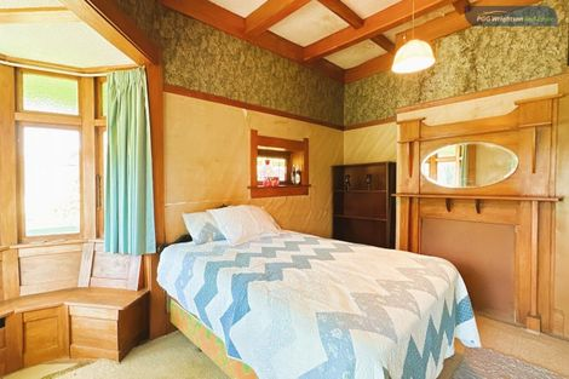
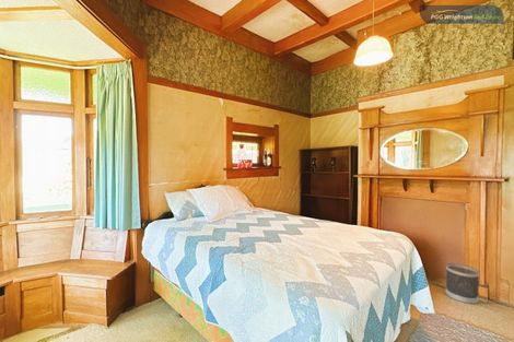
+ wastebasket (462, 282)
